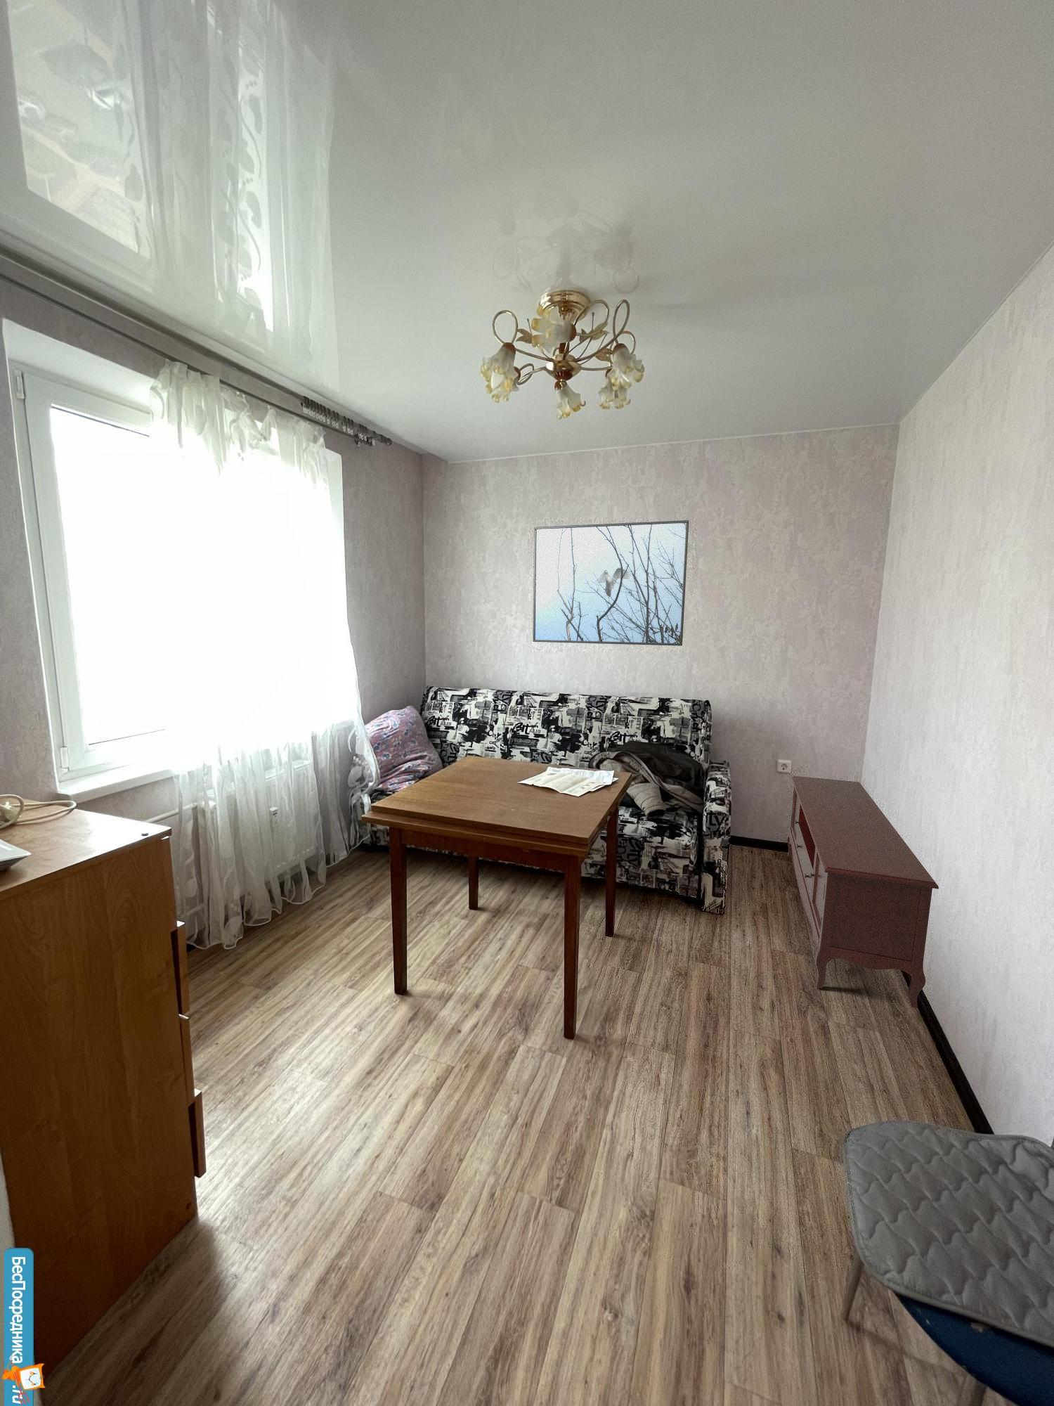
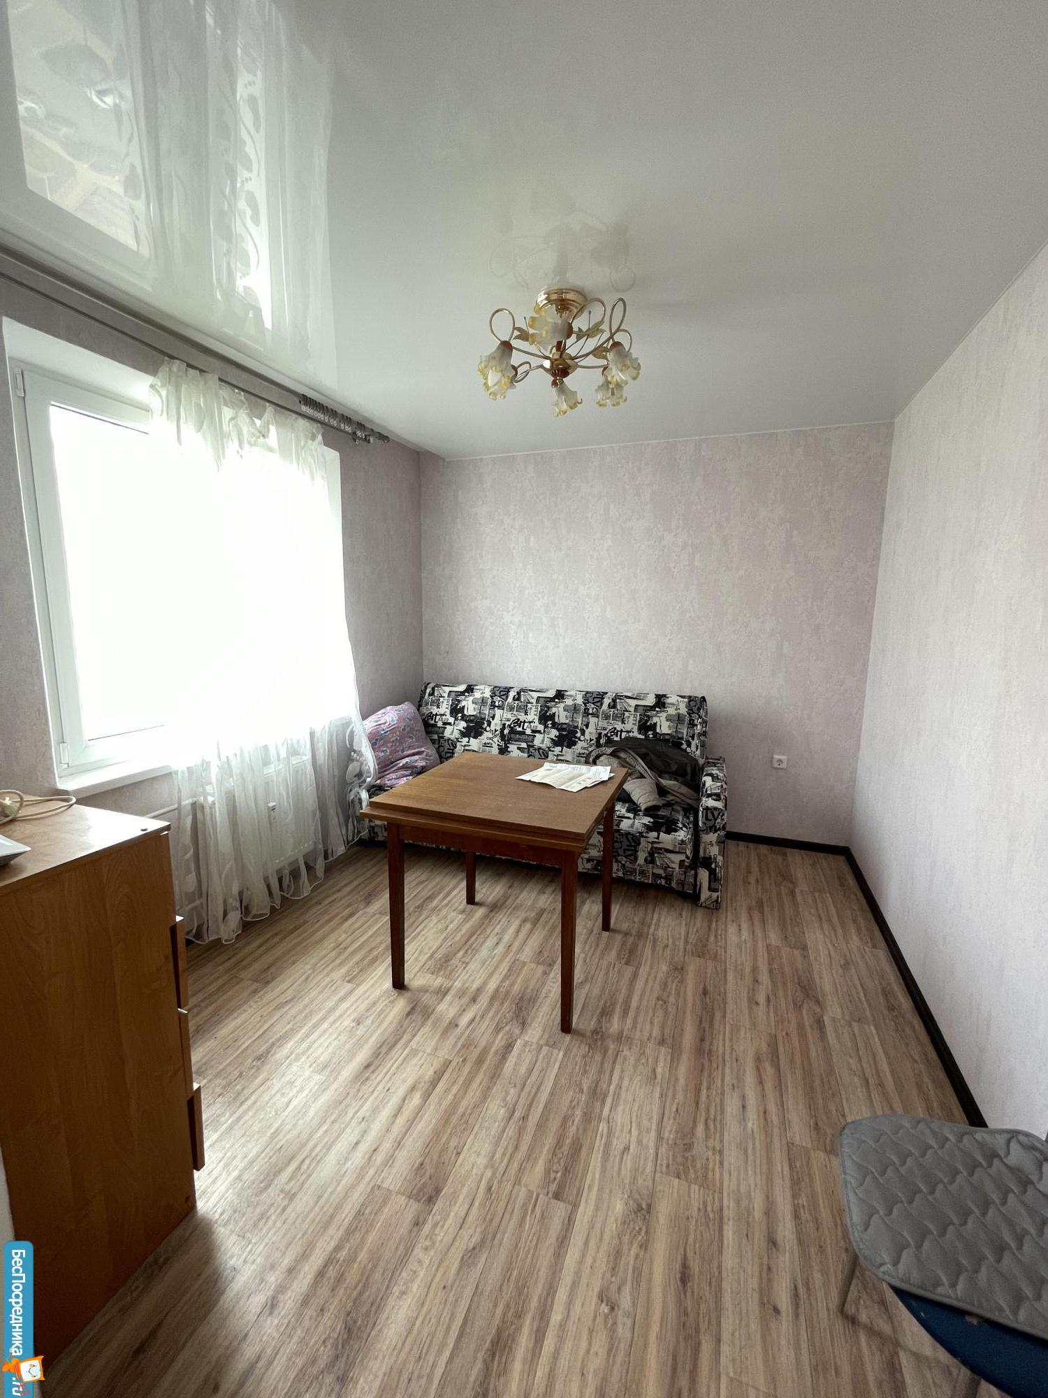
- tv stand (841, 865)
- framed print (606, 585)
